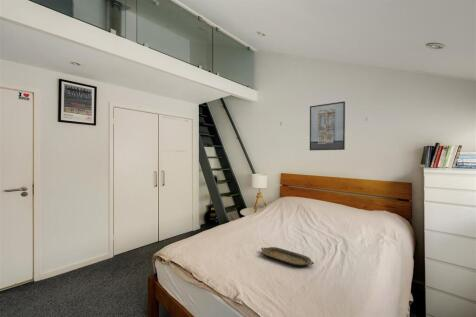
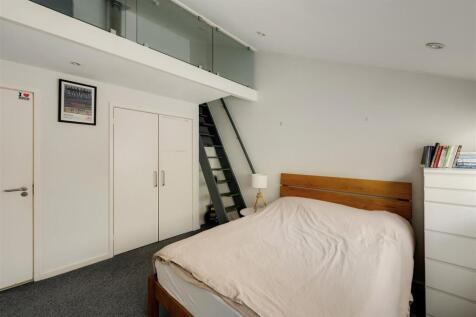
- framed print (326, 127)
- serving tray (285, 256)
